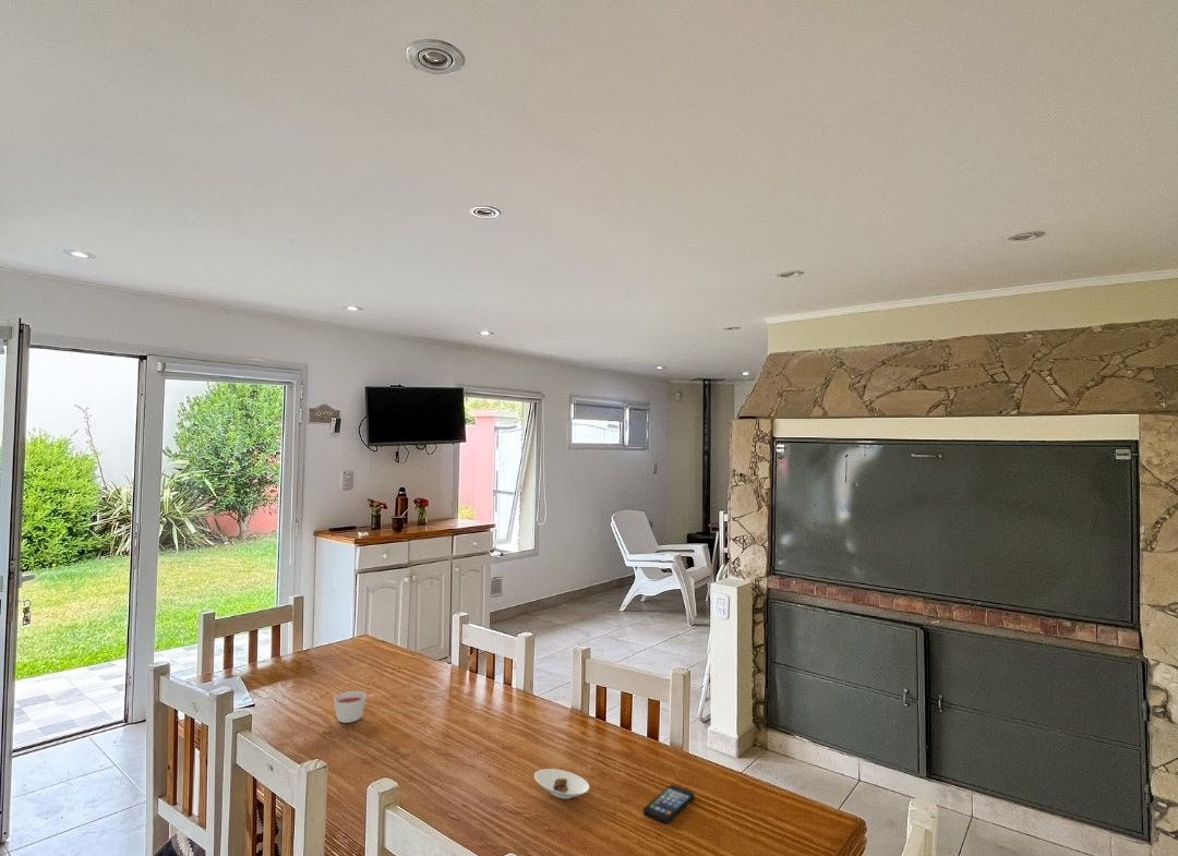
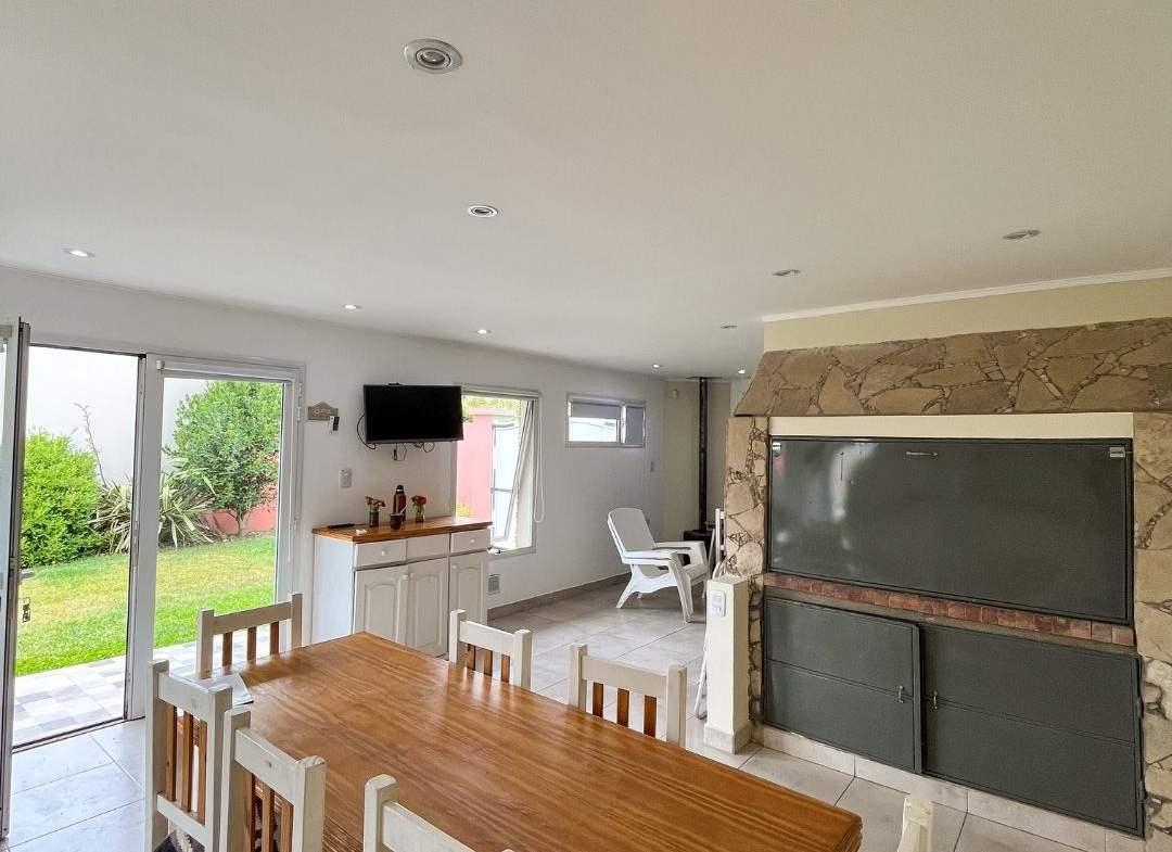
- smartphone (669, 803)
- candle (349, 707)
- saucer (561, 785)
